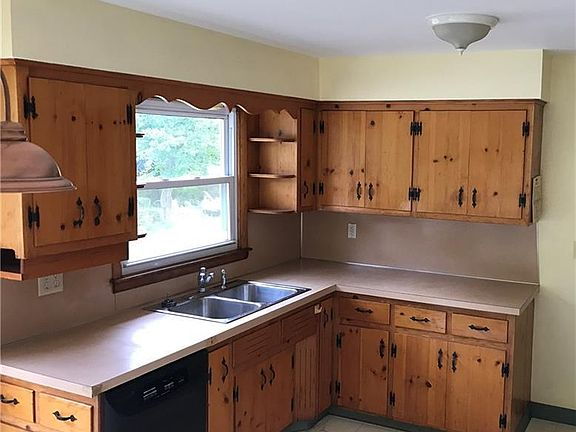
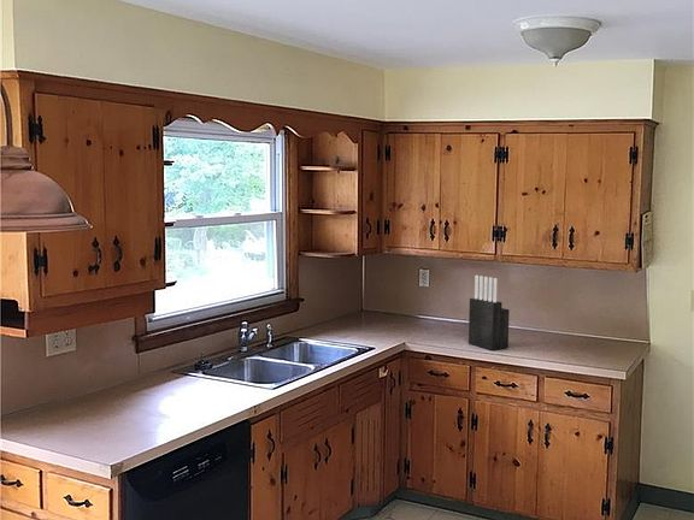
+ knife block (490, 311)
